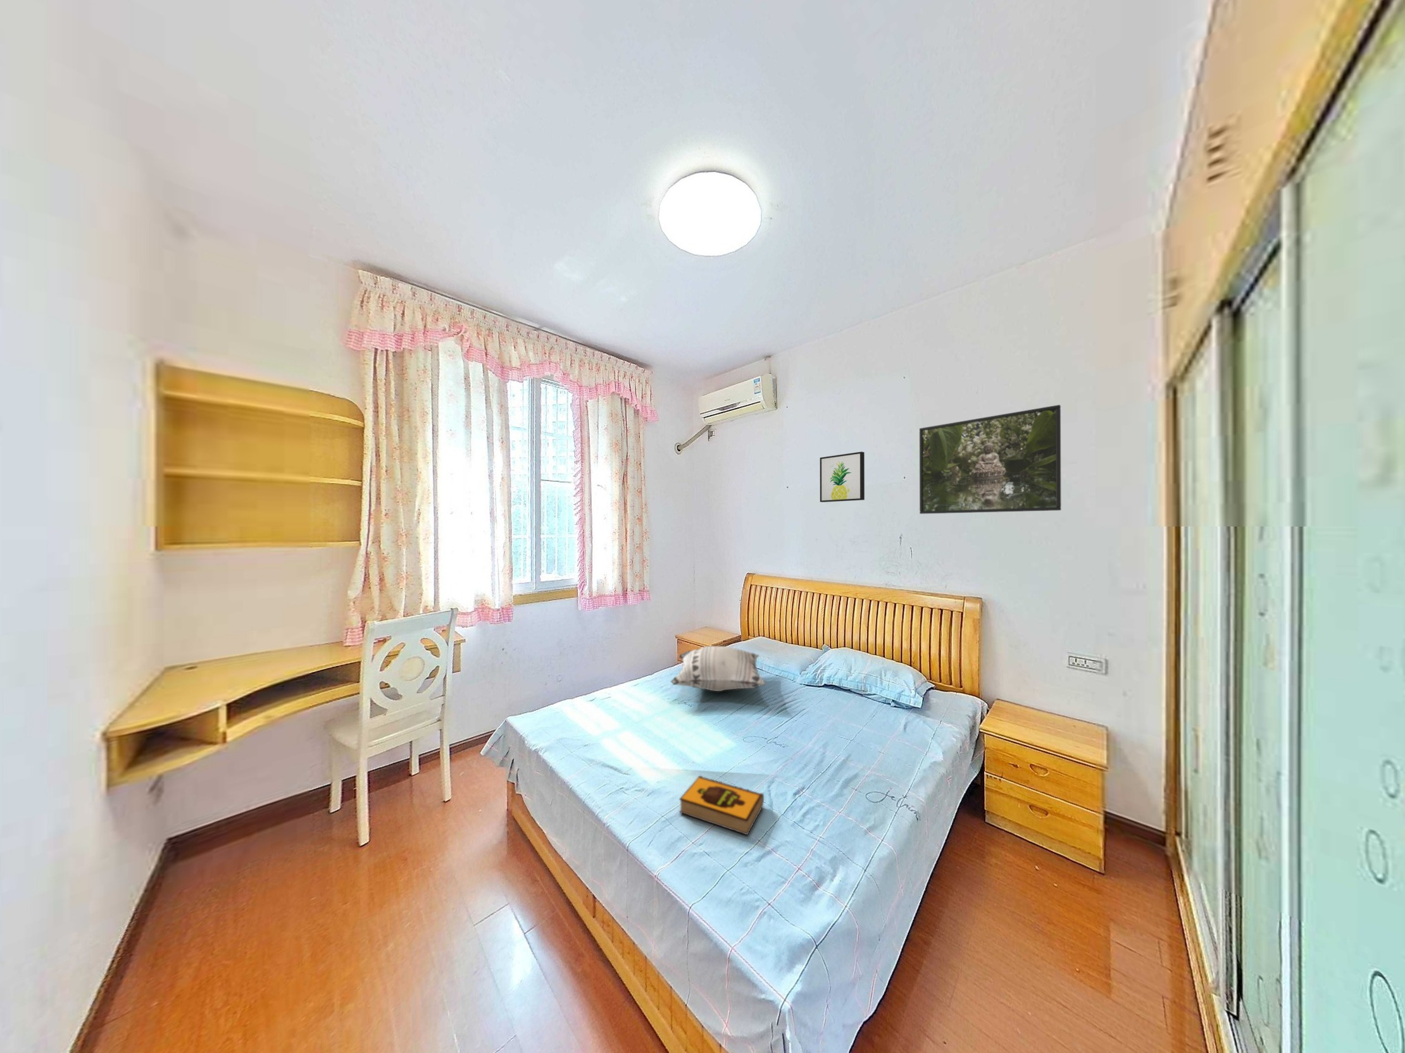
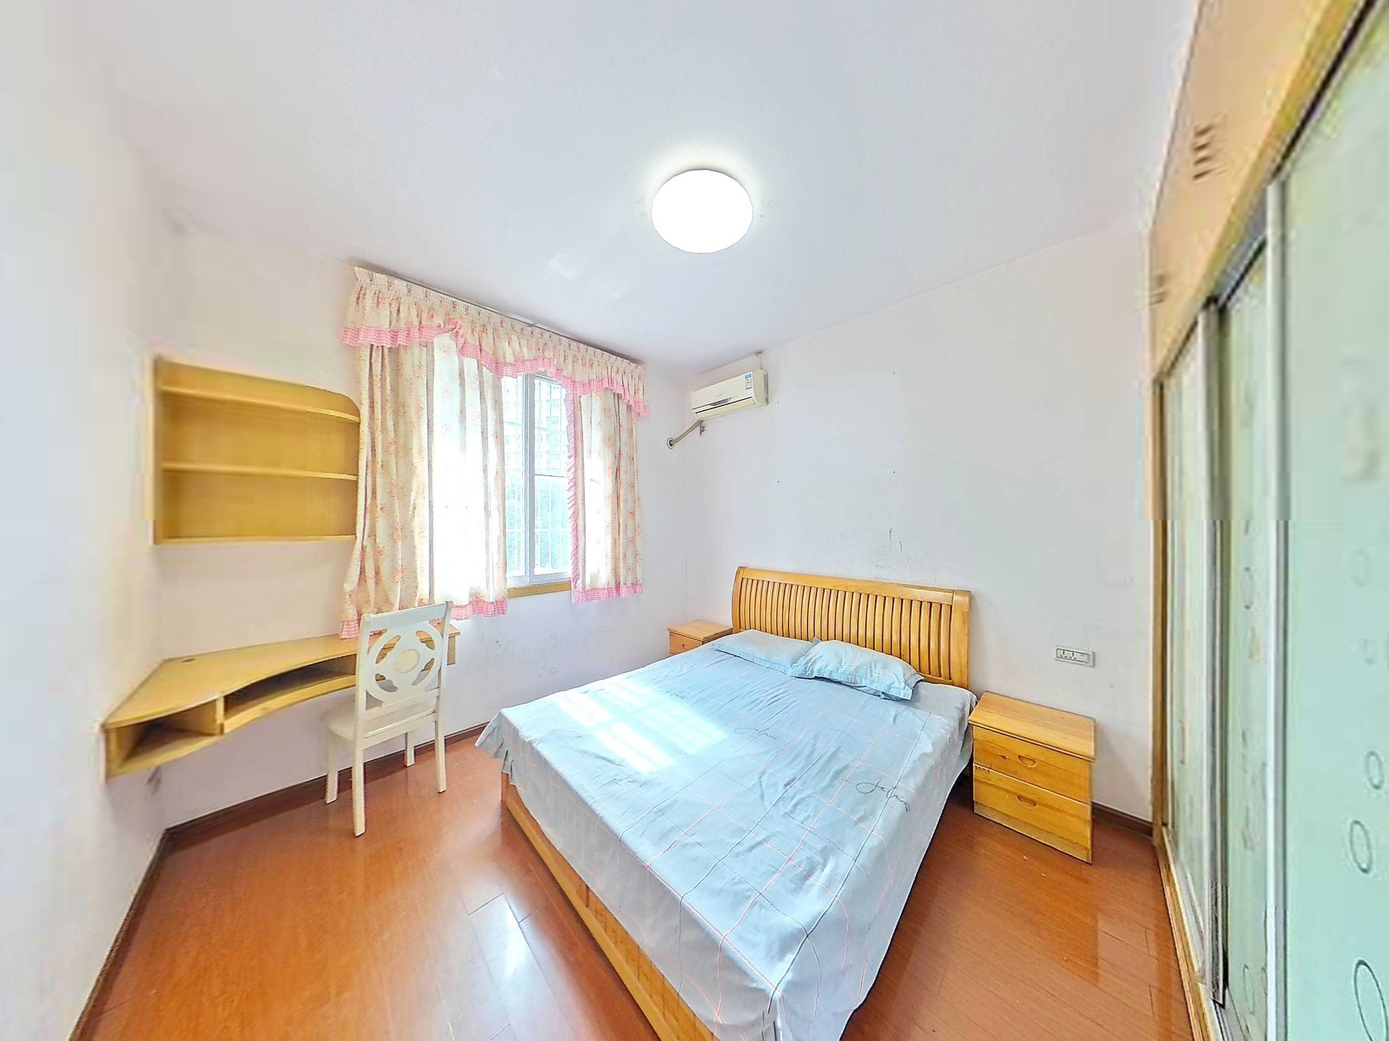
- hardback book (722, 801)
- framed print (982, 465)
- decorative pillow (718, 667)
- wall art (841, 478)
